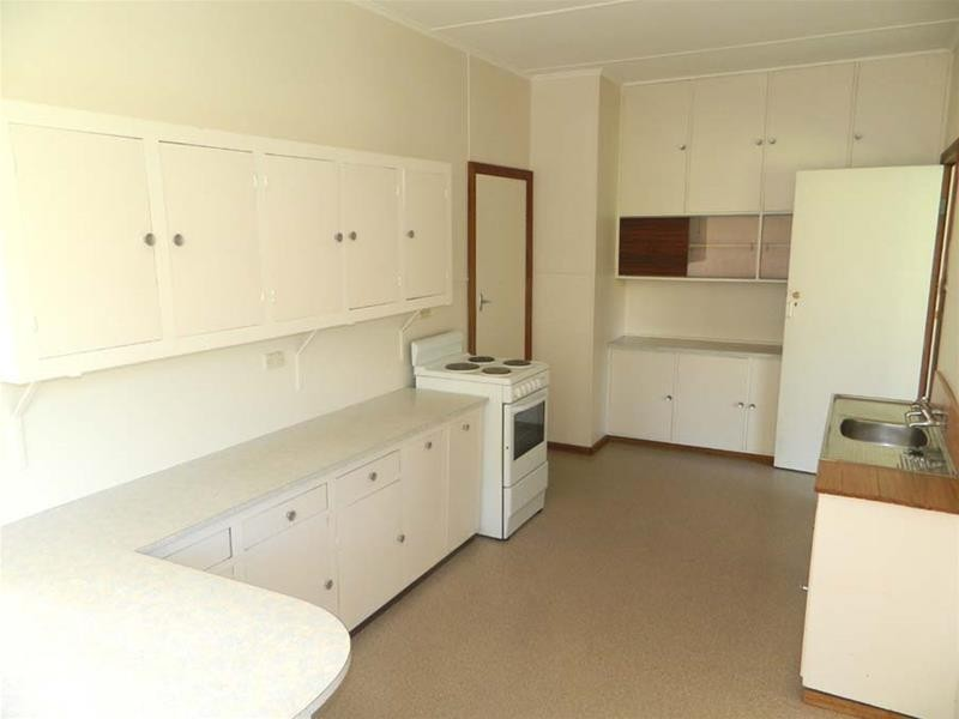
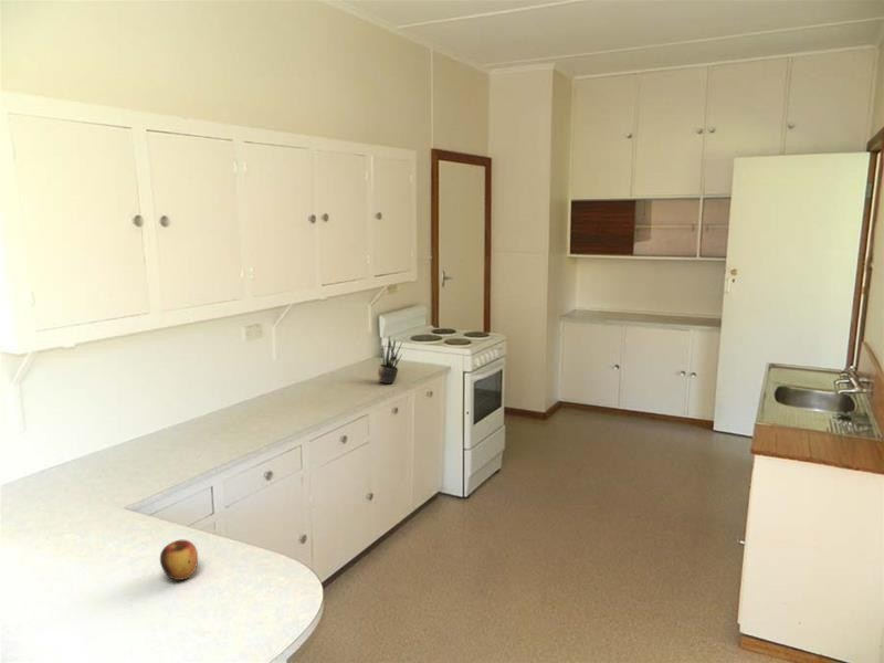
+ potted plant (390, 359)
+ apple (179, 560)
